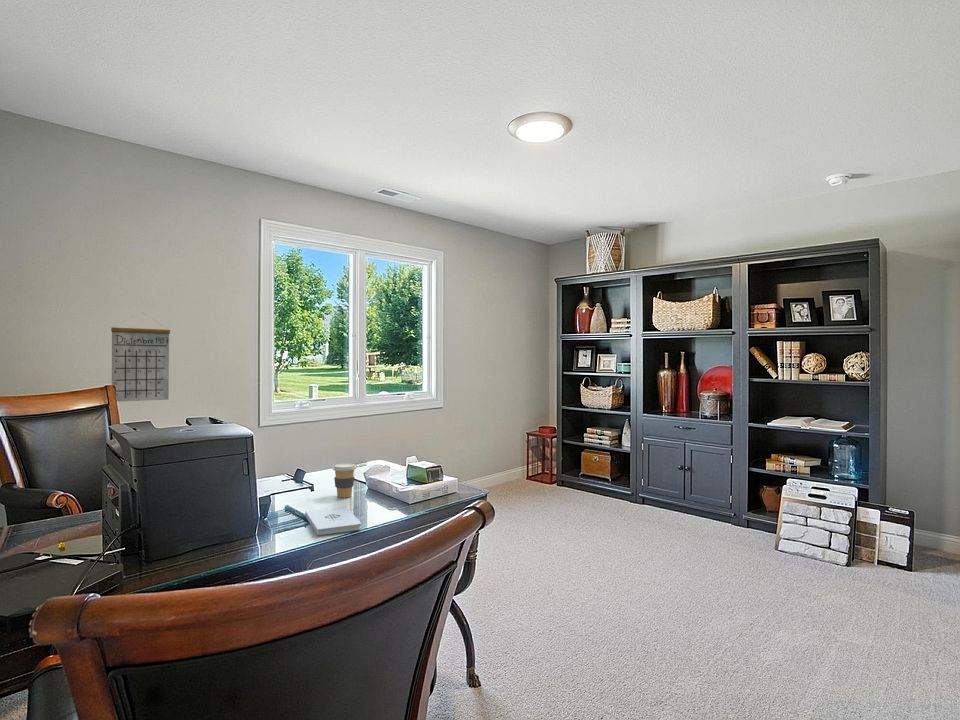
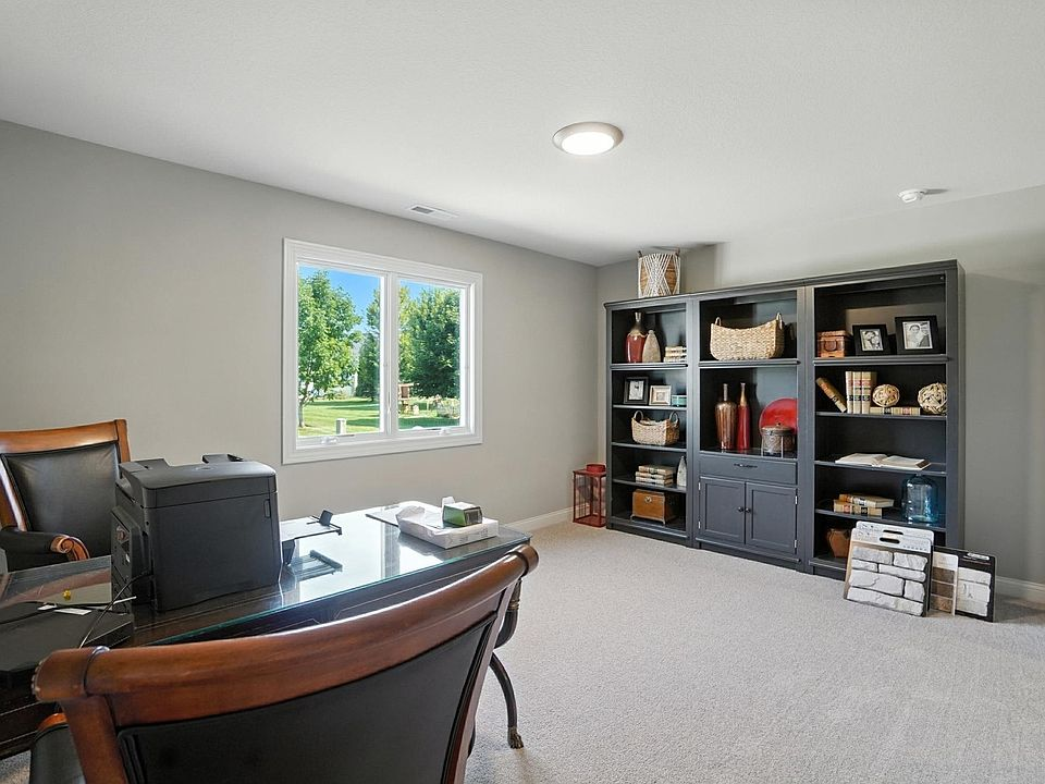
- coffee cup (344, 480)
- notepad (332, 519)
- calendar (141, 356)
